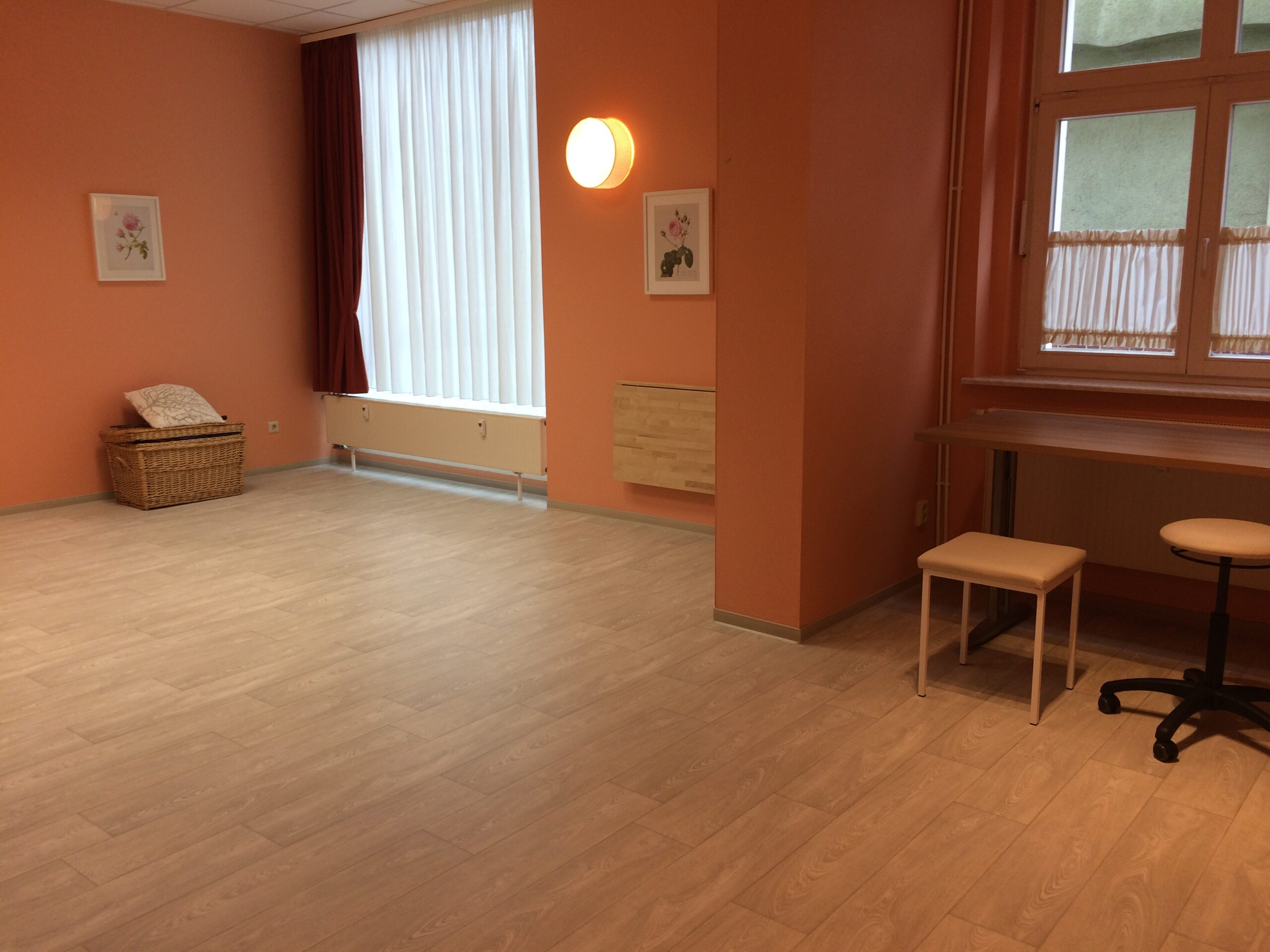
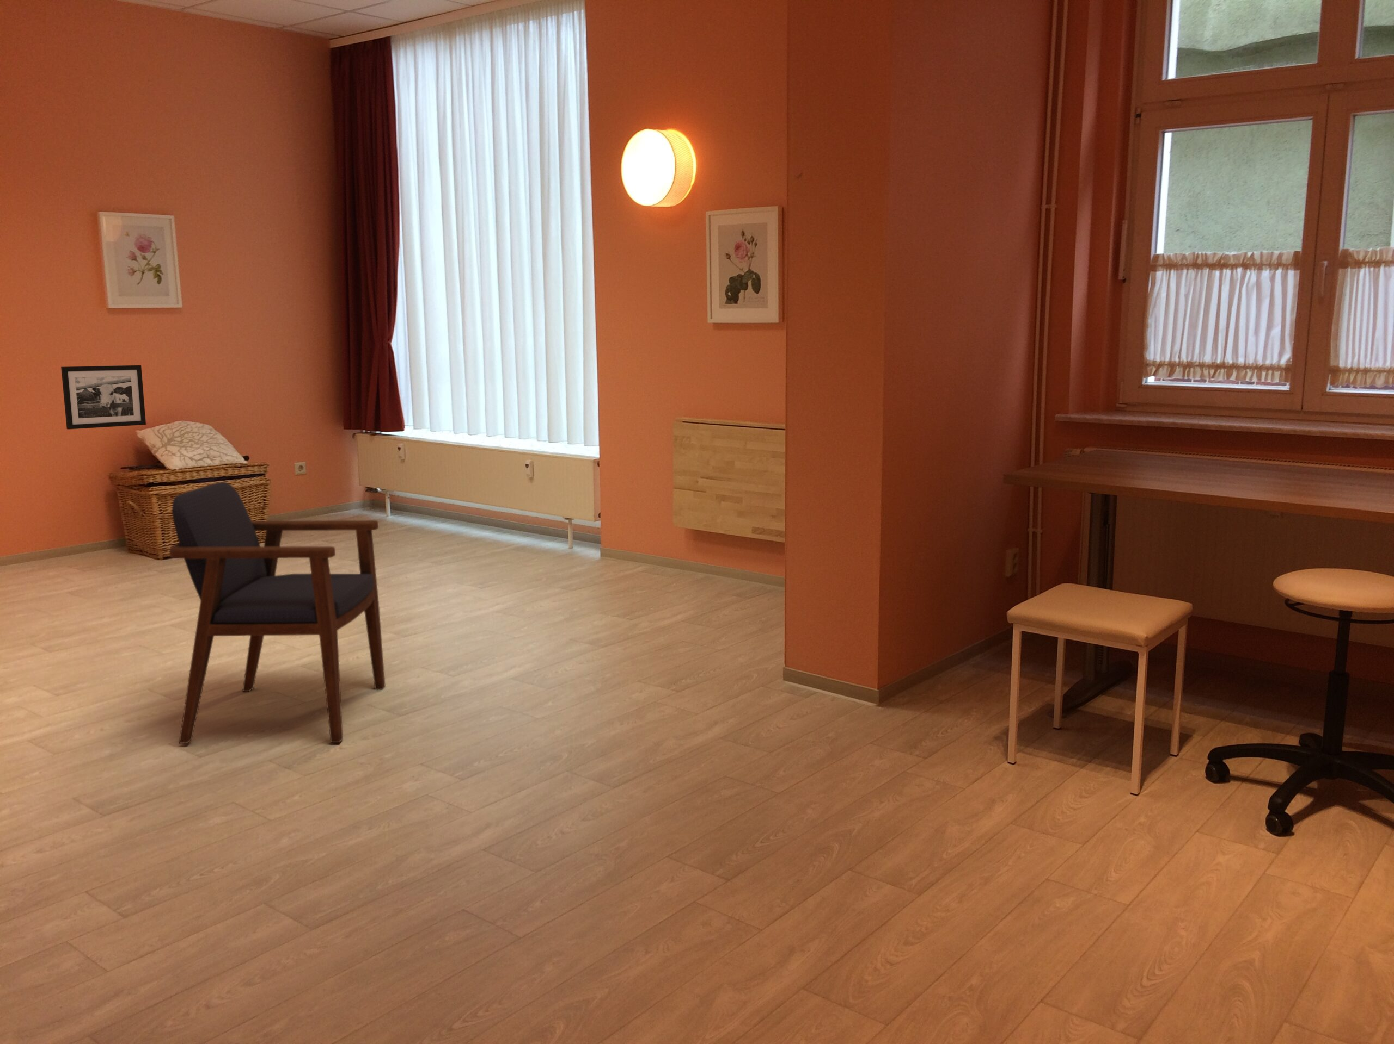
+ armchair (281, 602)
+ picture frame (104, 396)
